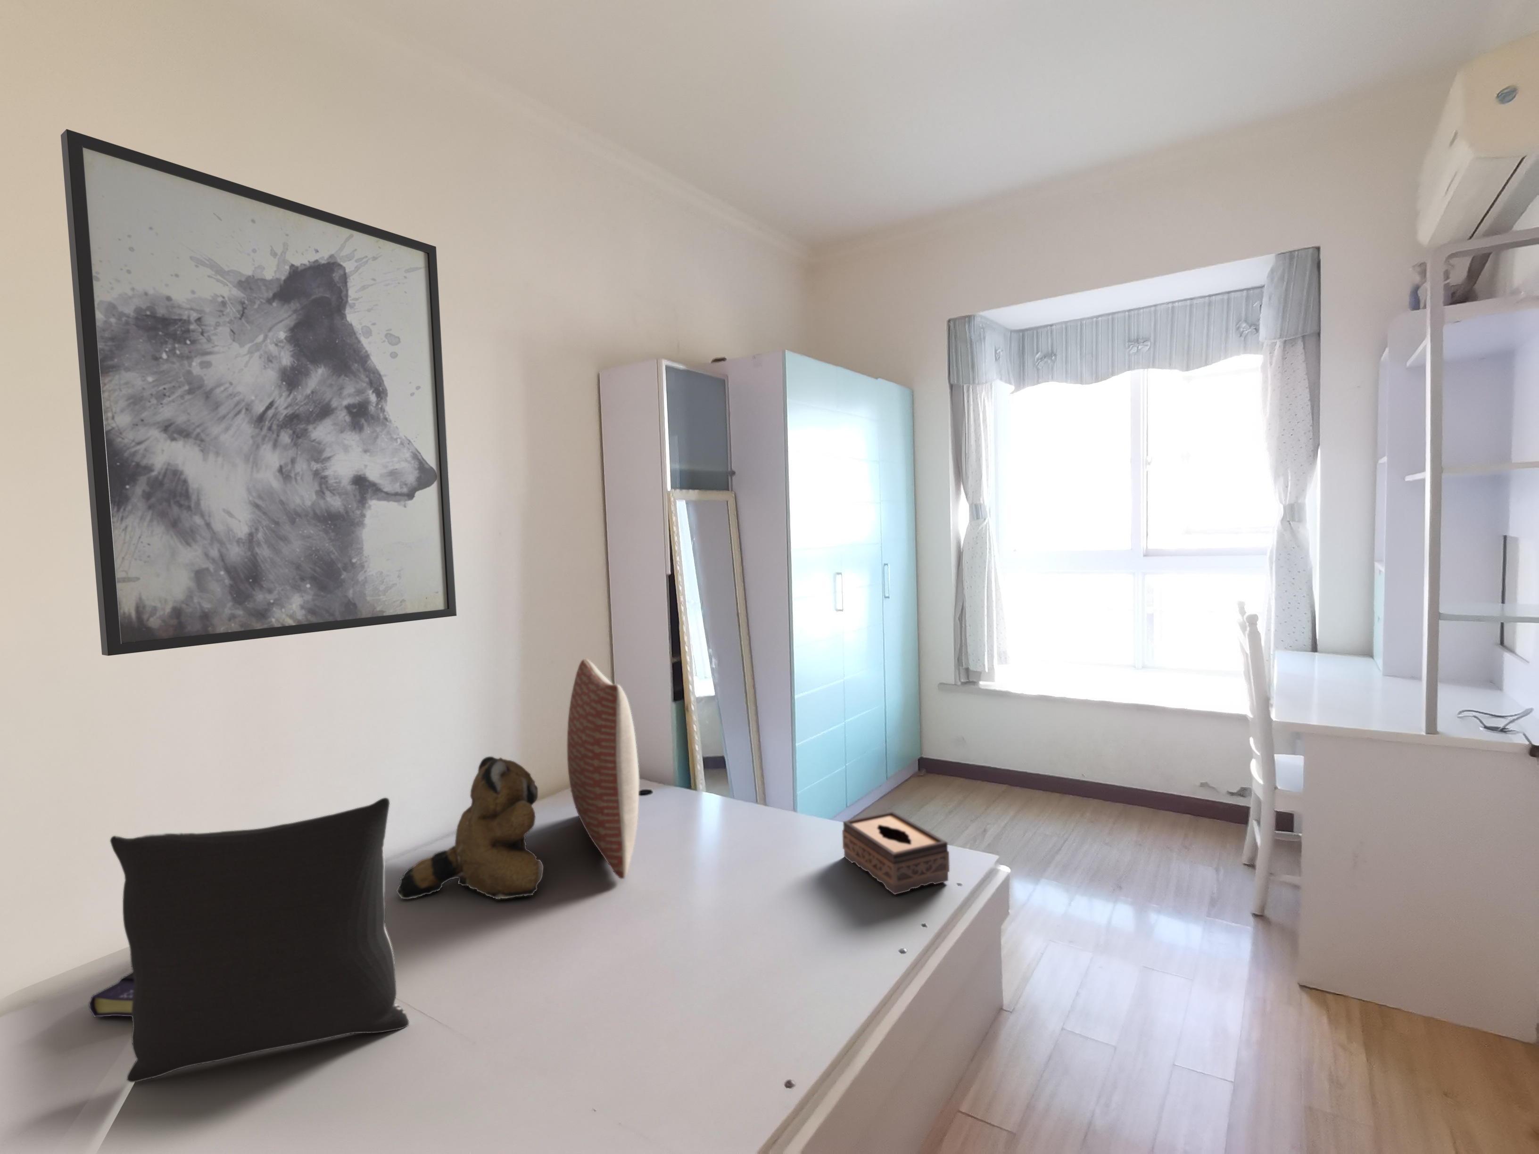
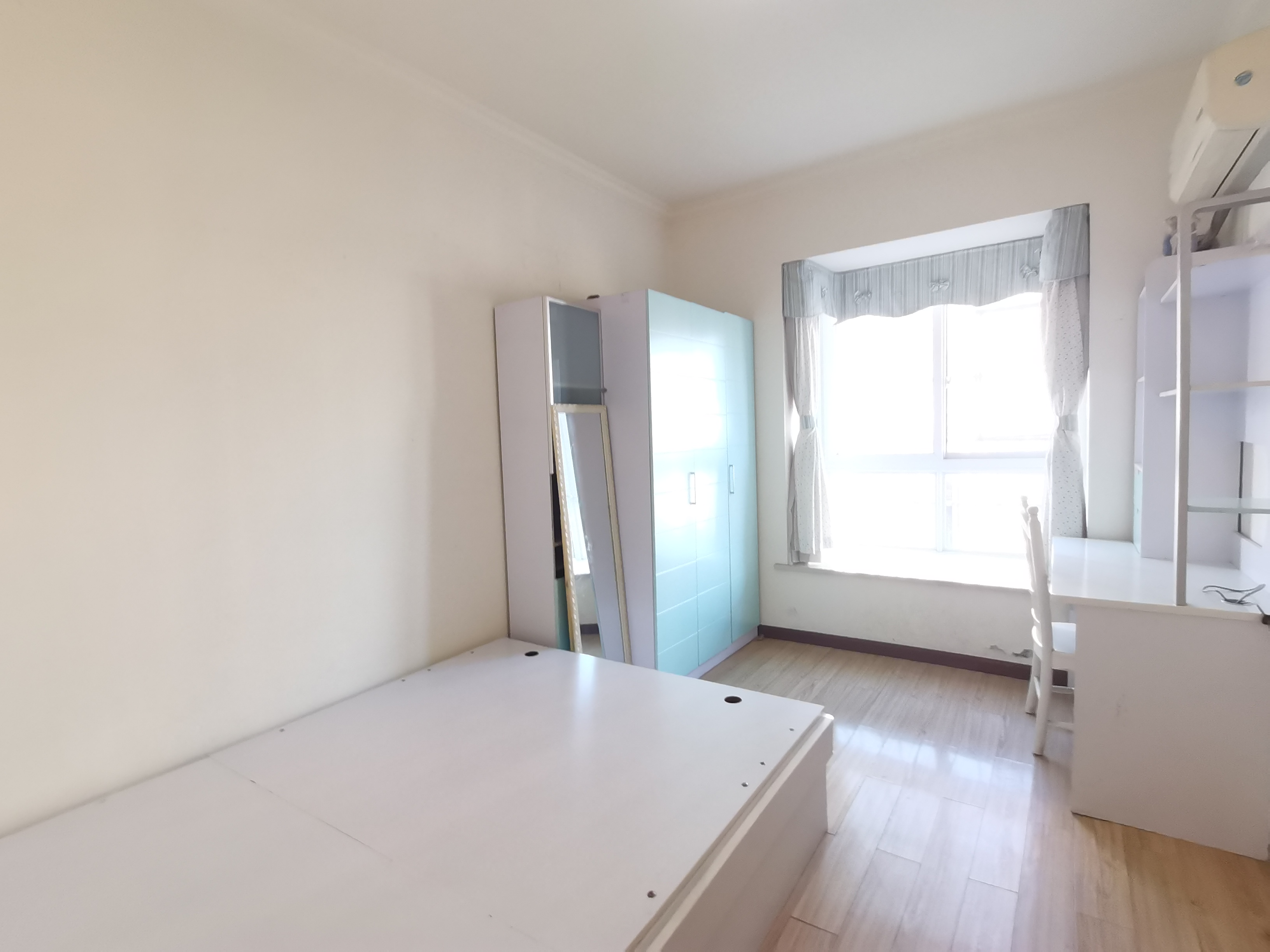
- pillow (601, 758)
- tissue box (893, 850)
- book (135, 983)
- wall art (294, 419)
- pillow (268, 933)
- teddy bear (471, 825)
